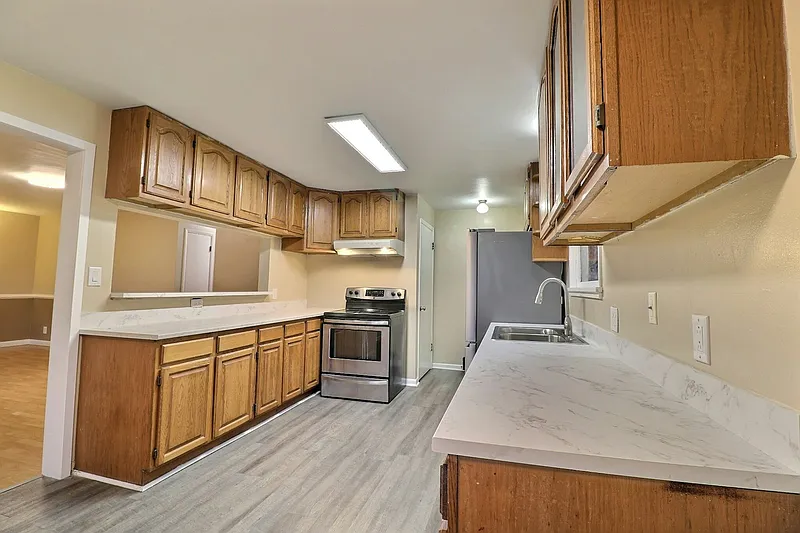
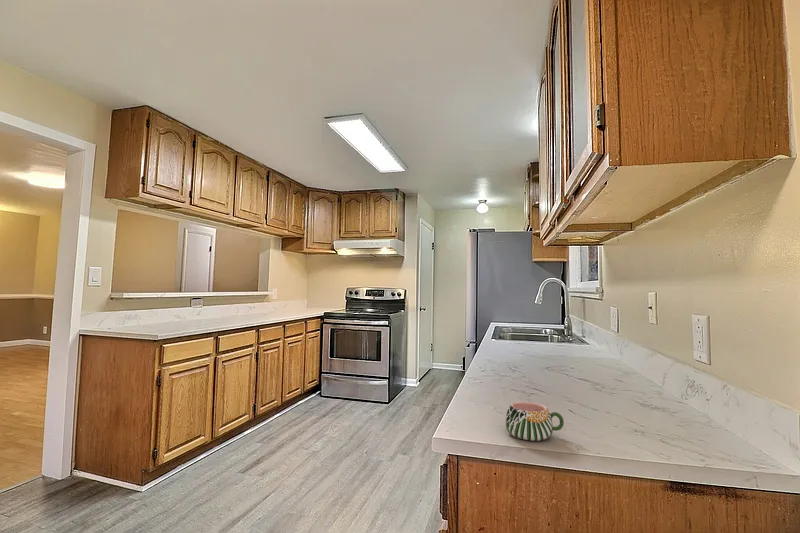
+ mug (534, 420)
